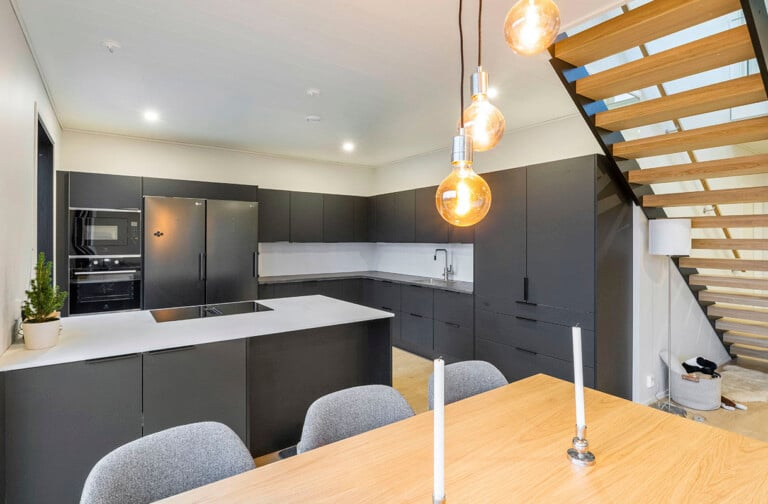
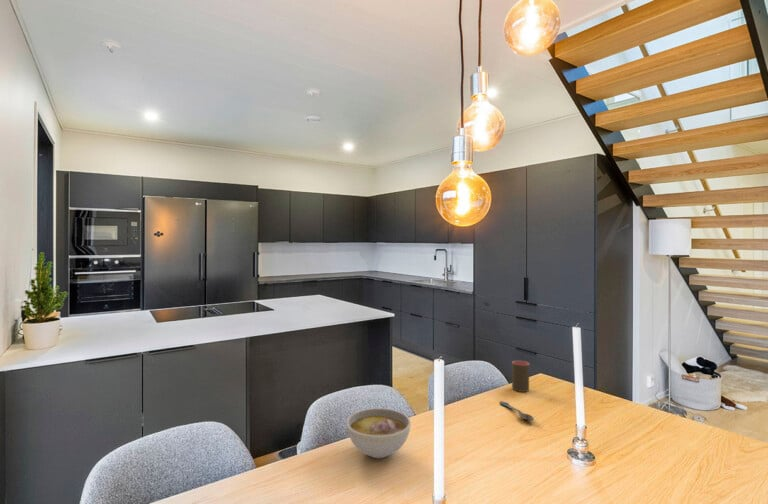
+ cup (520, 375)
+ bowl (378, 437)
+ spoon (515, 409)
